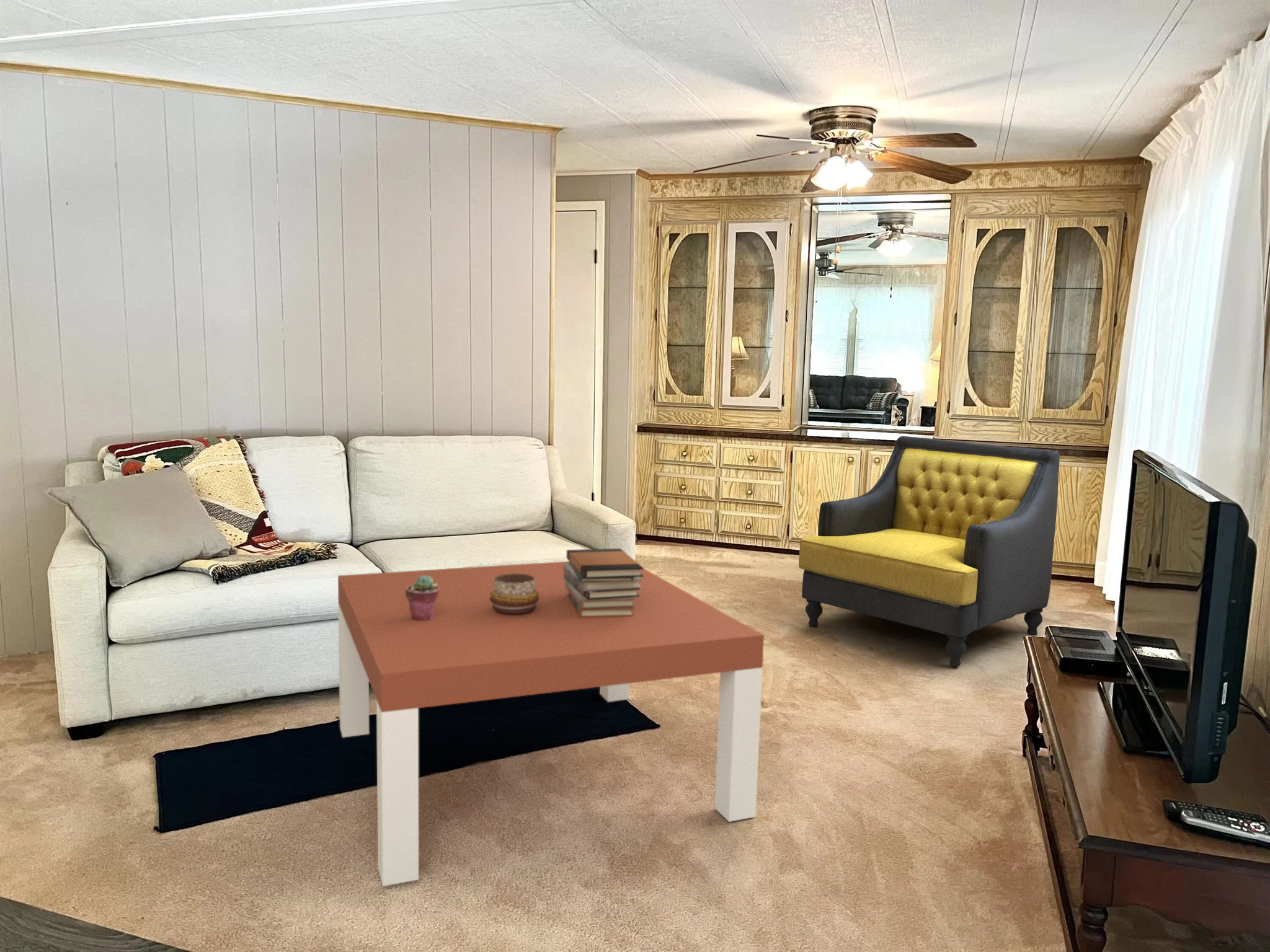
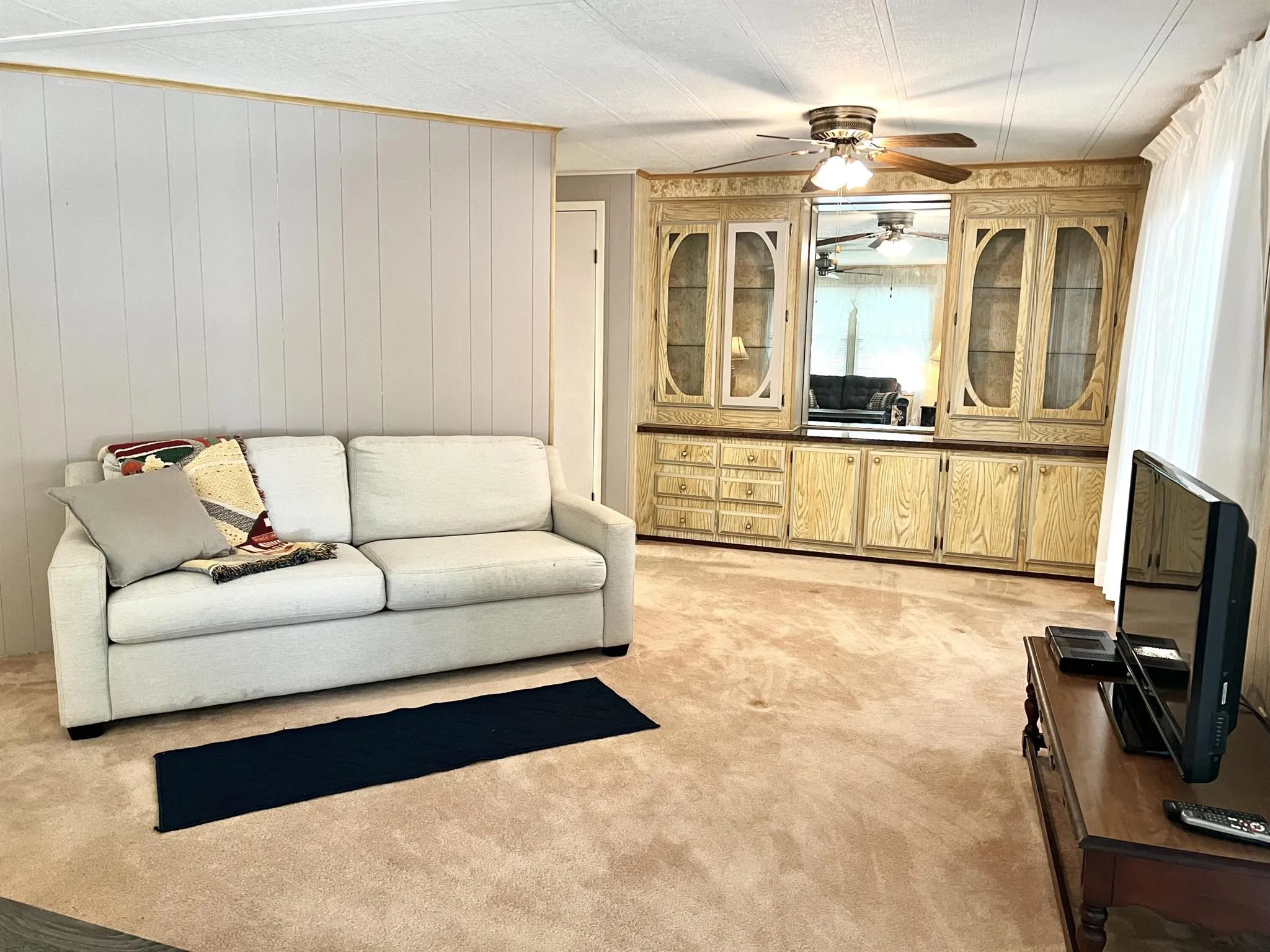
- potted succulent (422, 596)
- book stack (601, 581)
- decorative bowl (514, 593)
- coffee table (530, 686)
- armchair (926, 539)
